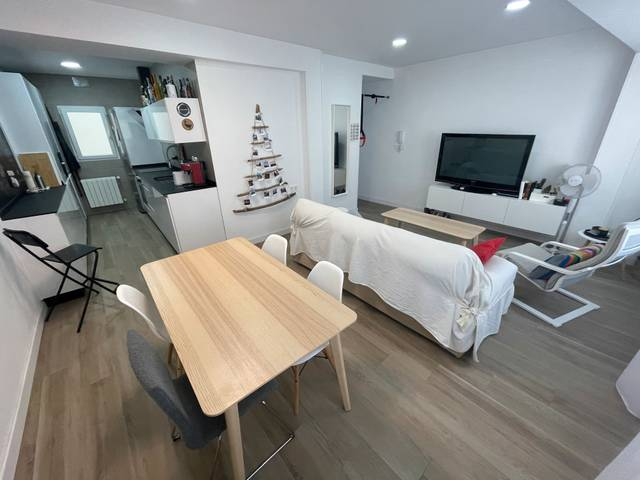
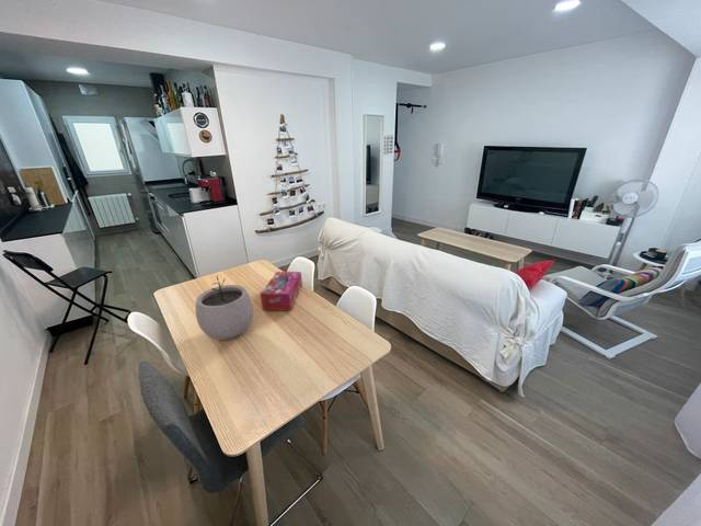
+ plant pot (225, 306)
+ tissue box (283, 289)
